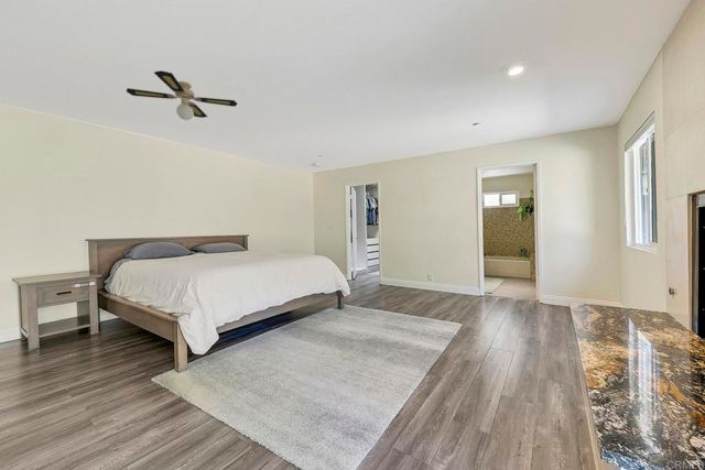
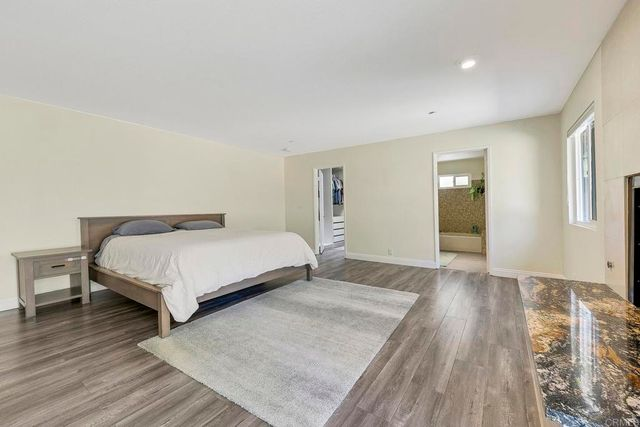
- ceiling fan (185, 101)
